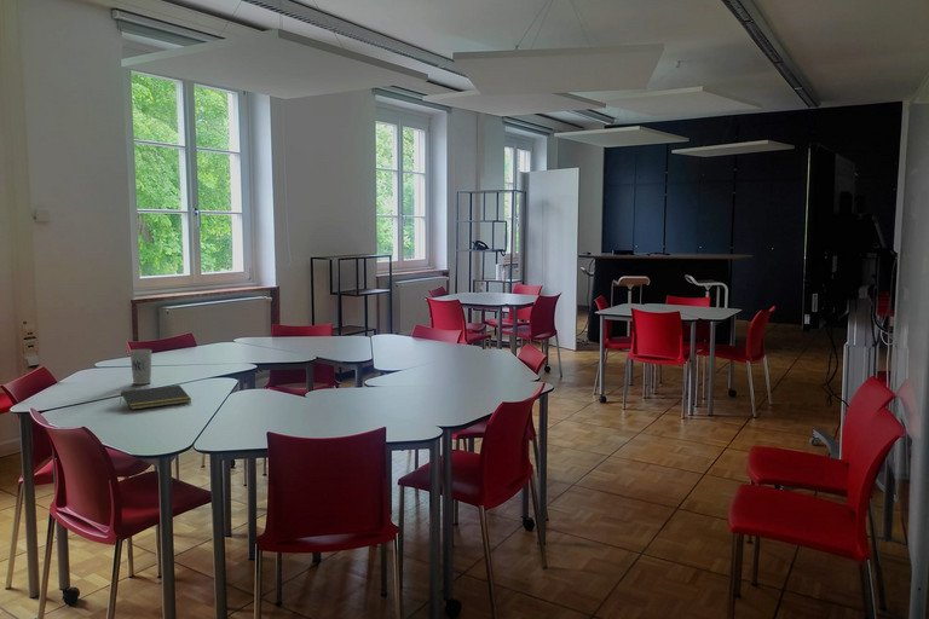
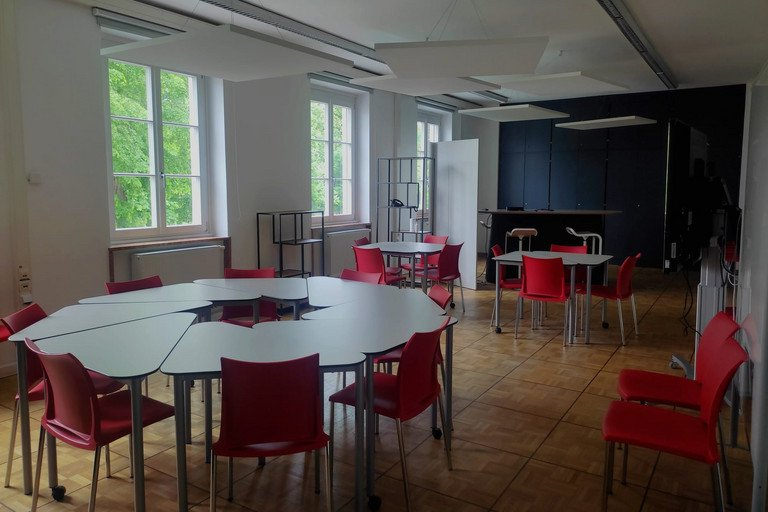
- cup (142, 366)
- notepad (156, 397)
